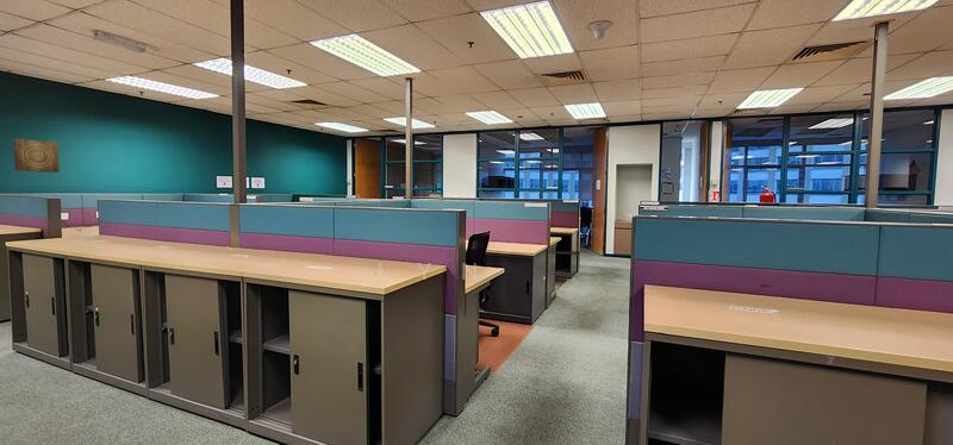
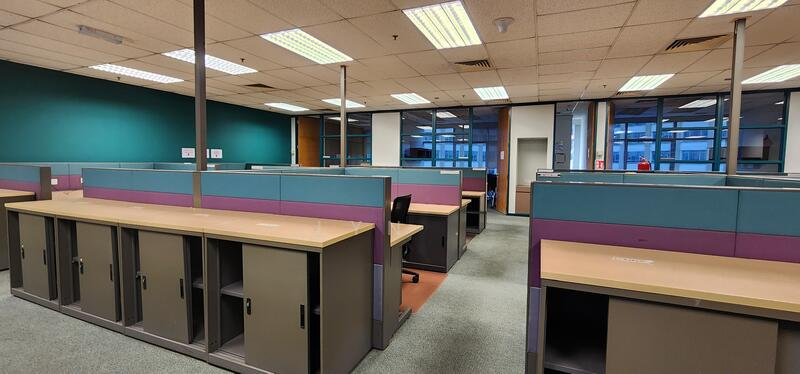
- wall art (37, 156)
